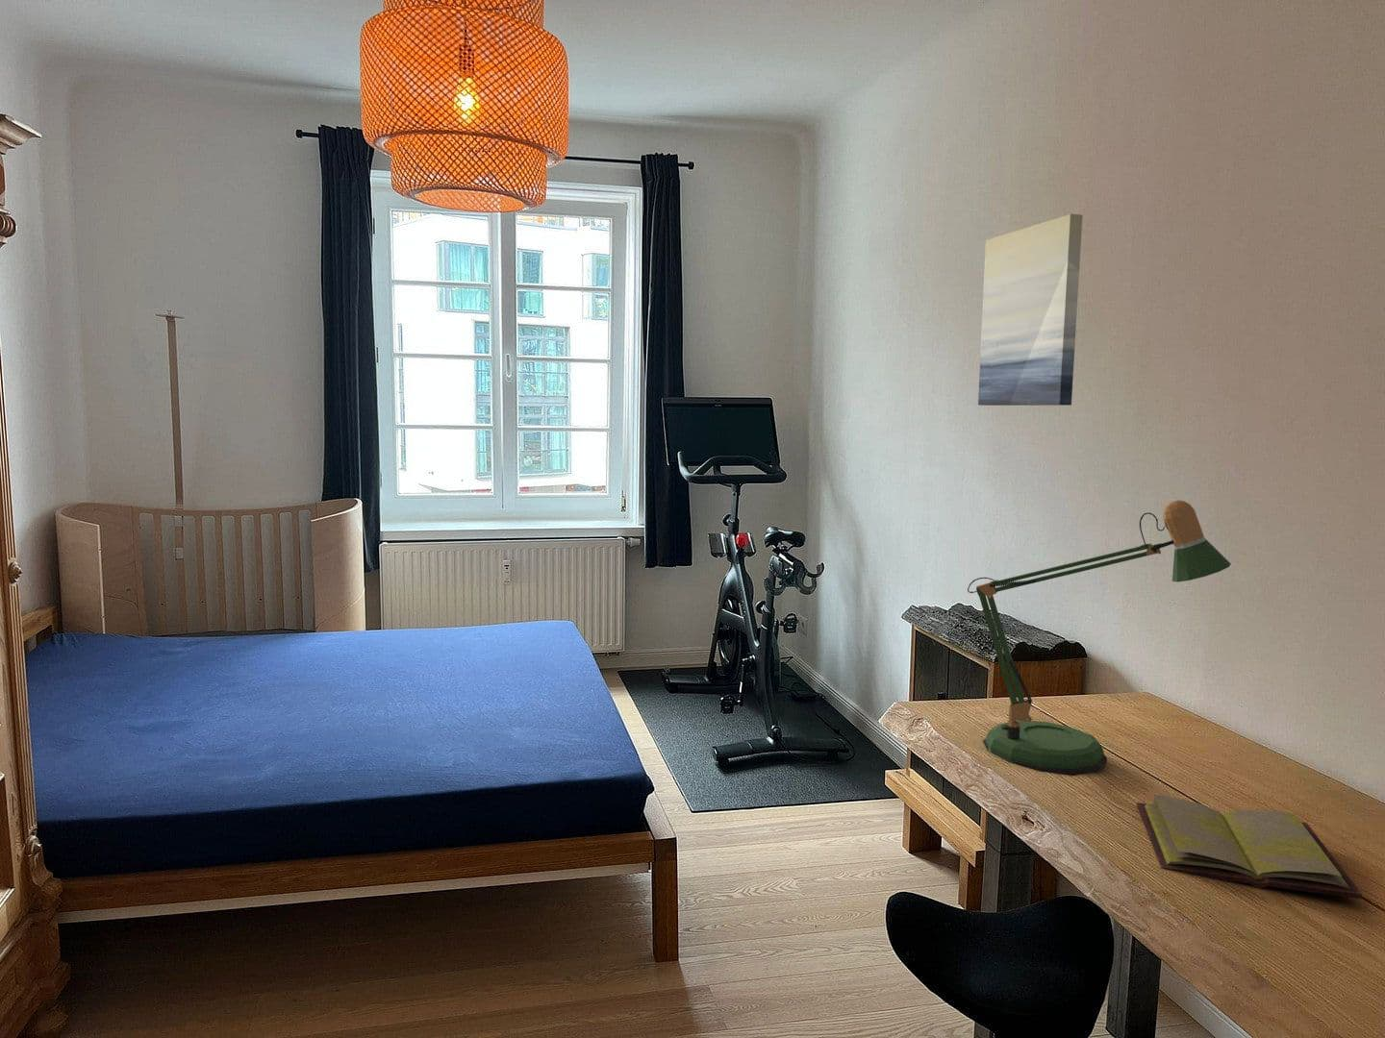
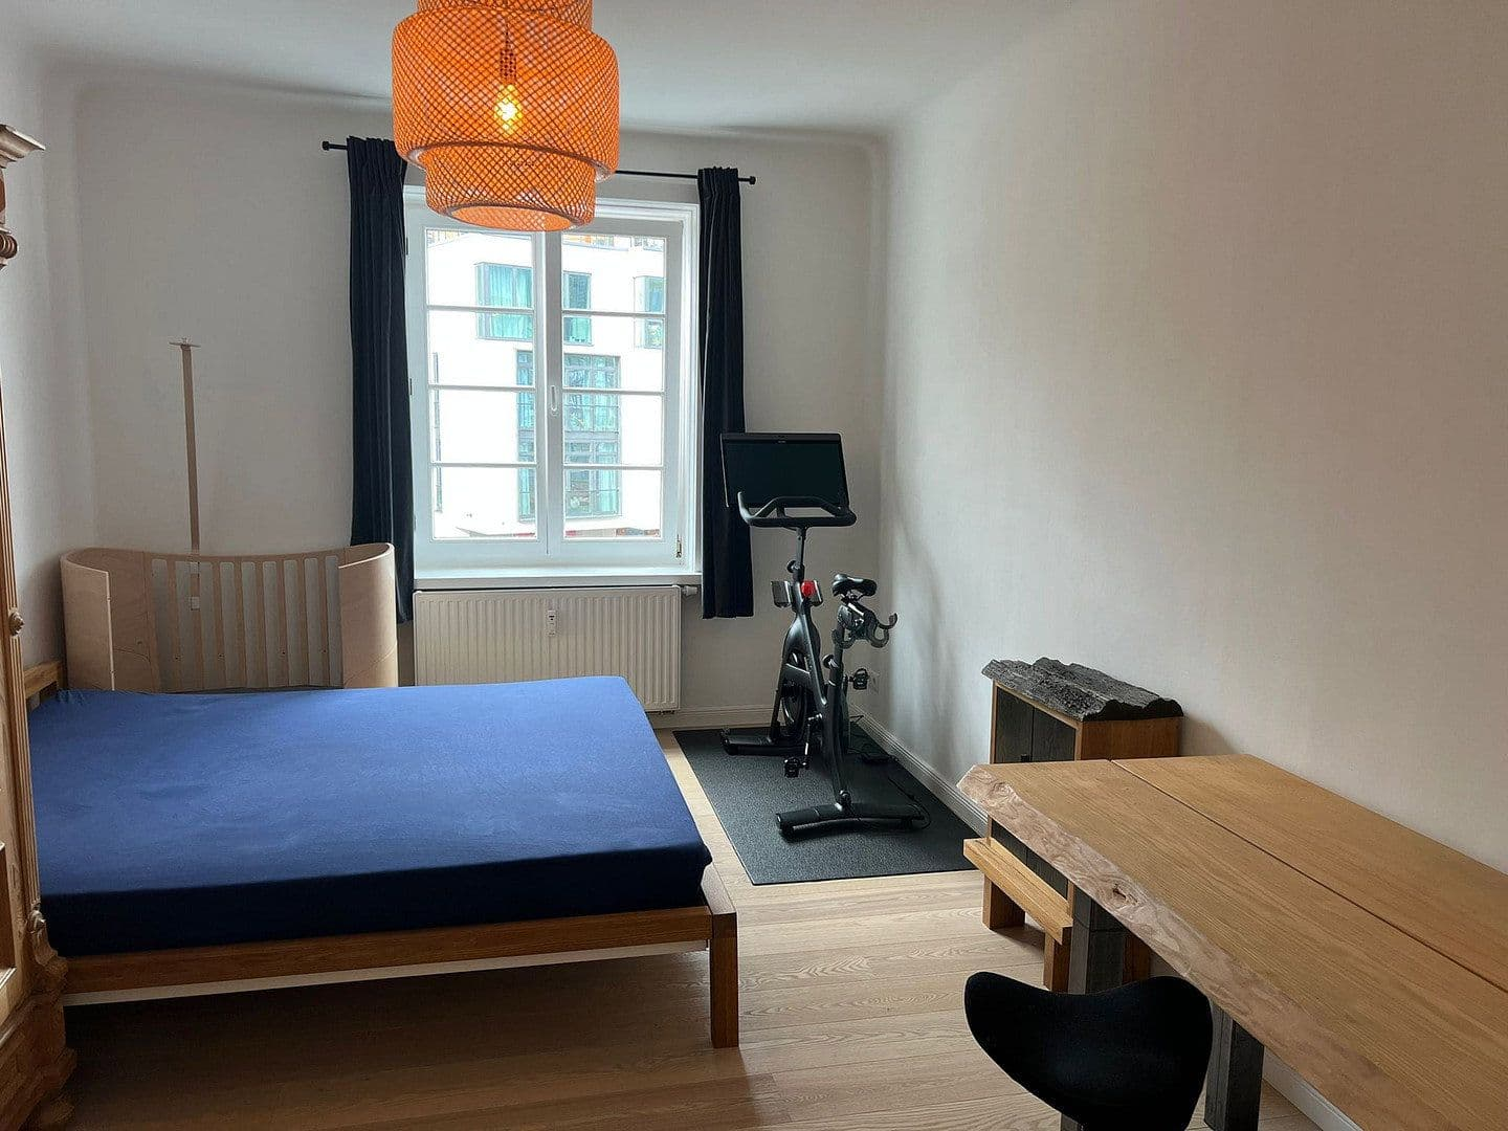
- desk lamp (1073, 572)
- diary (1238, 840)
- wall art (1025, 317)
